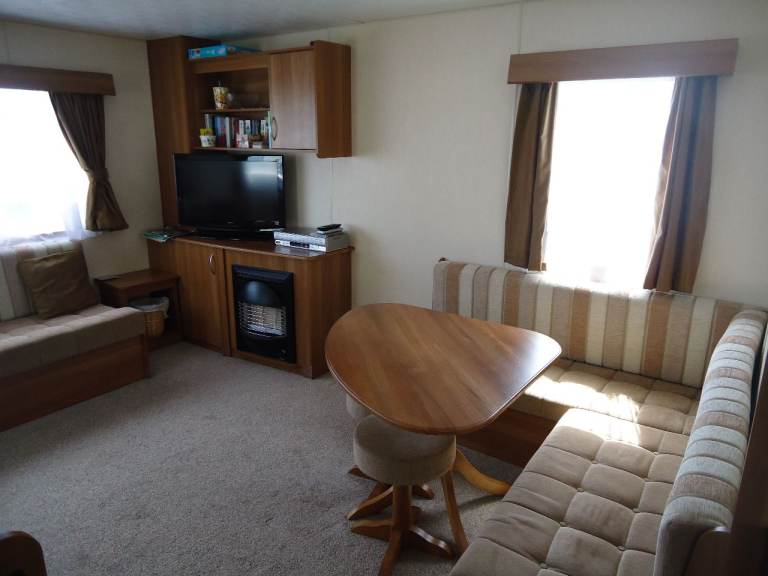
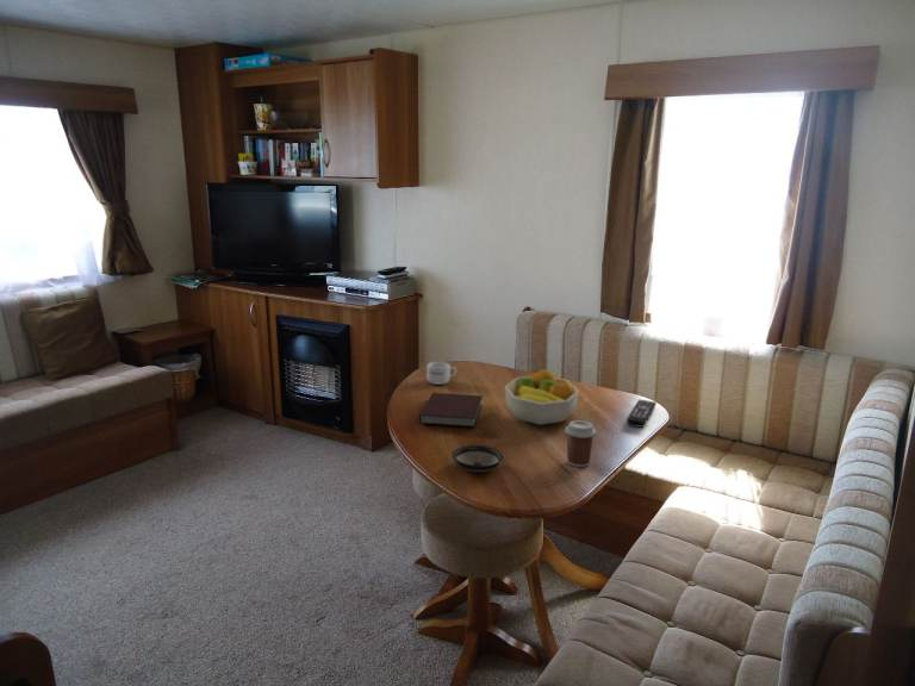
+ notebook (452, 409)
+ remote control (641, 412)
+ fruit bowl (541, 394)
+ coffee cup (579, 443)
+ saucer (477, 460)
+ mug (441, 373)
